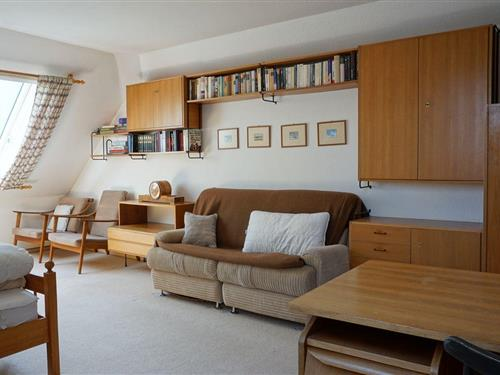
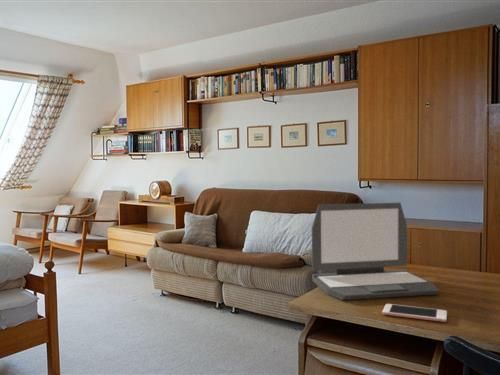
+ cell phone (414, 312)
+ laptop (374, 247)
